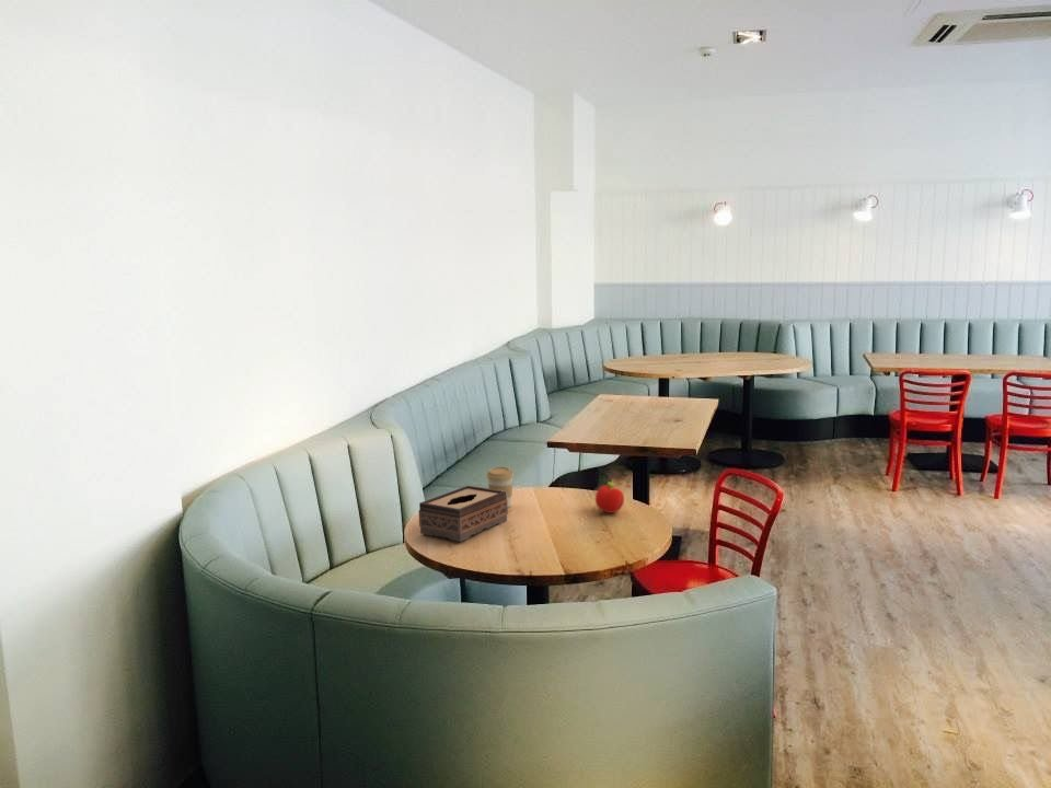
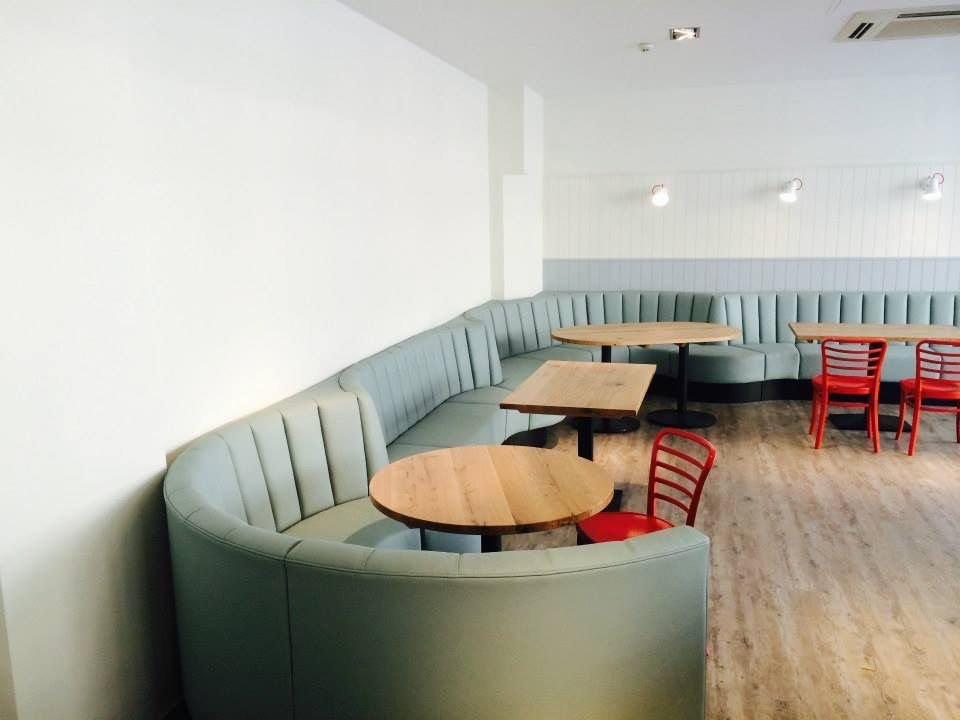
- fruit (609, 498)
- tissue box (464, 512)
- coffee cup (500, 487)
